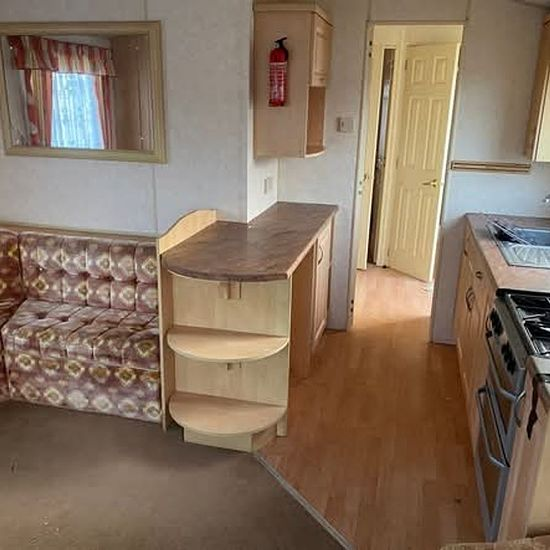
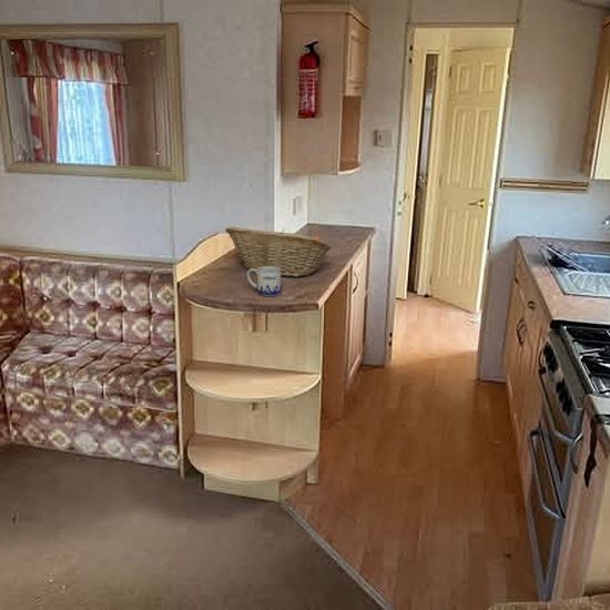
+ mug (265, 281)
+ fruit basket (277, 246)
